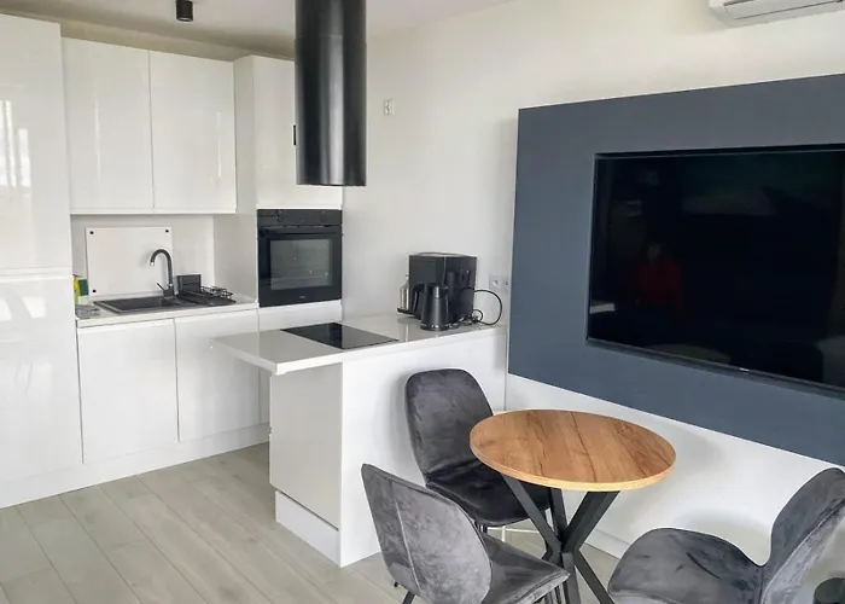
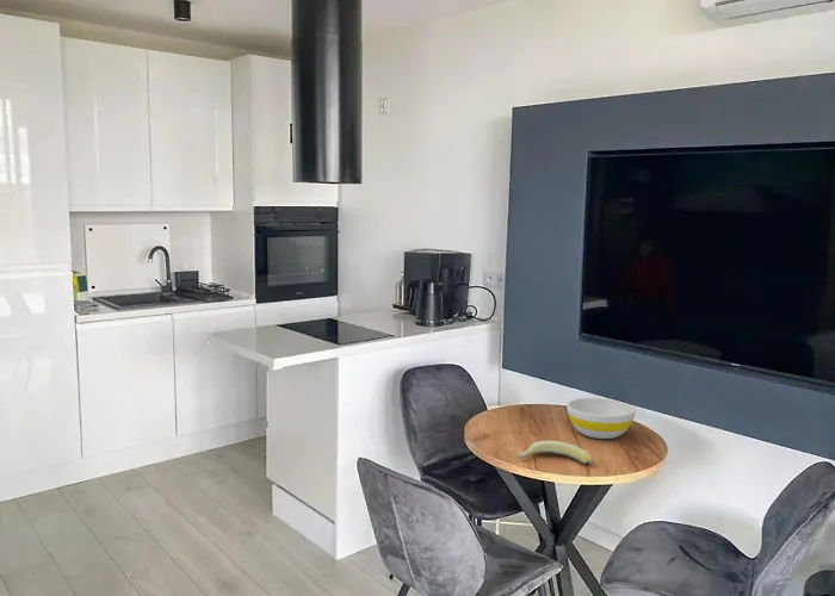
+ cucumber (551, 452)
+ bowl (600, 420)
